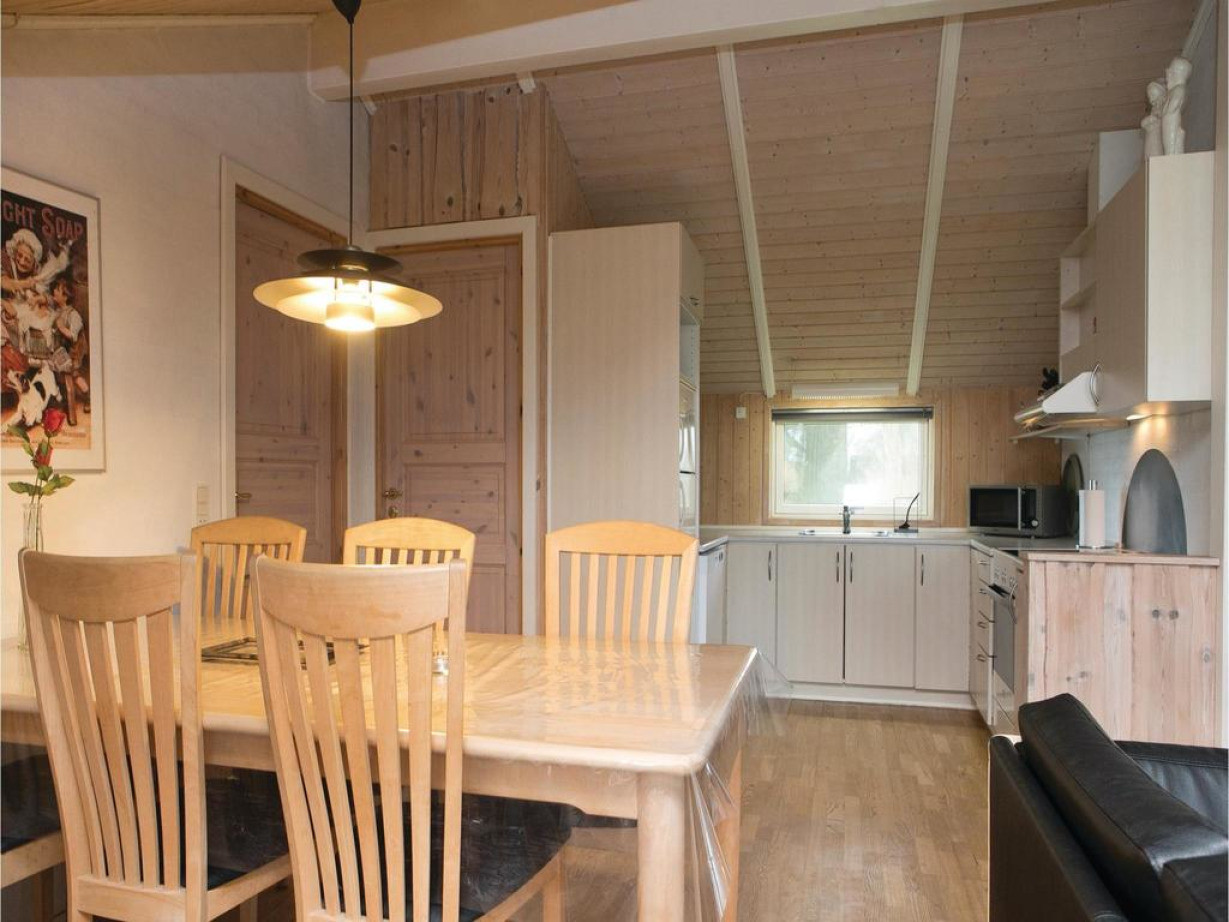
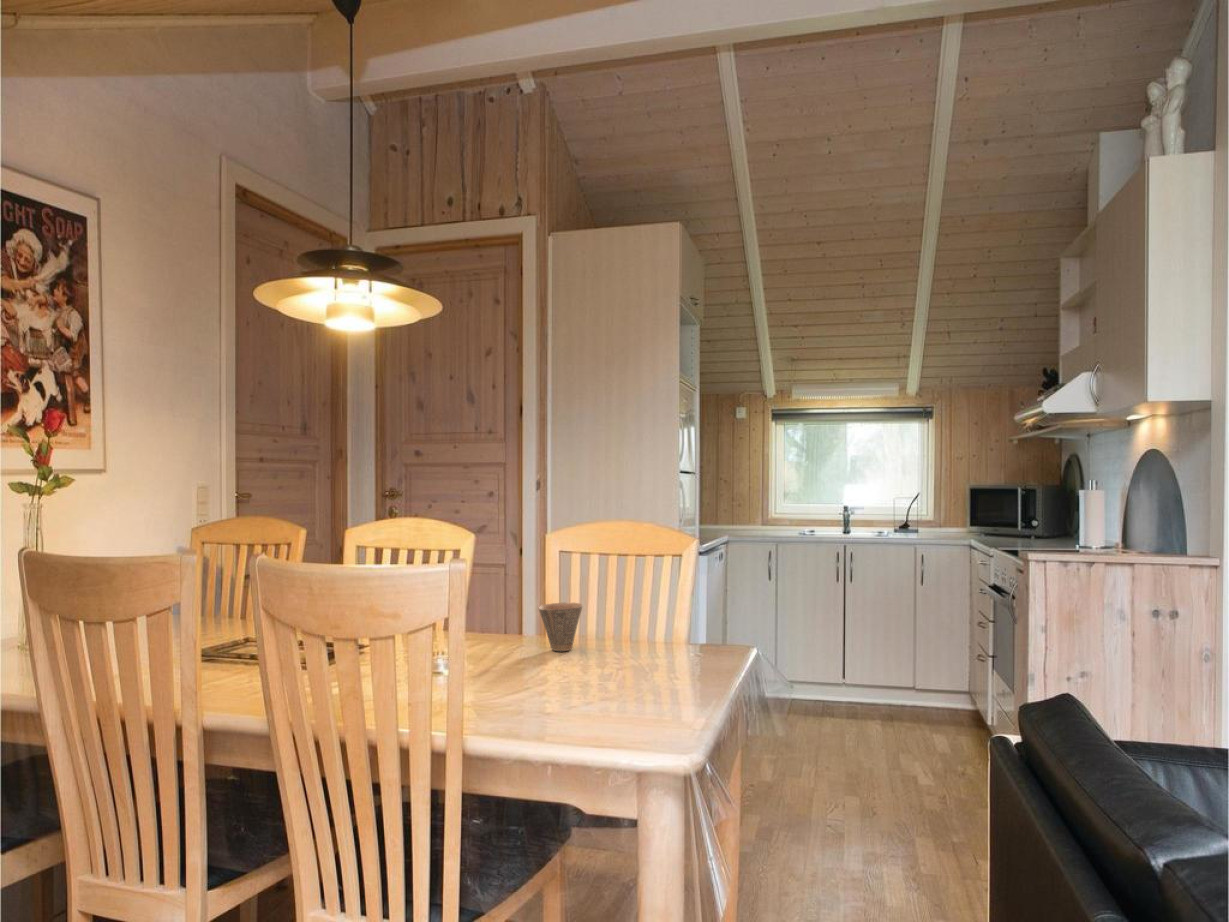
+ cup (560, 627)
